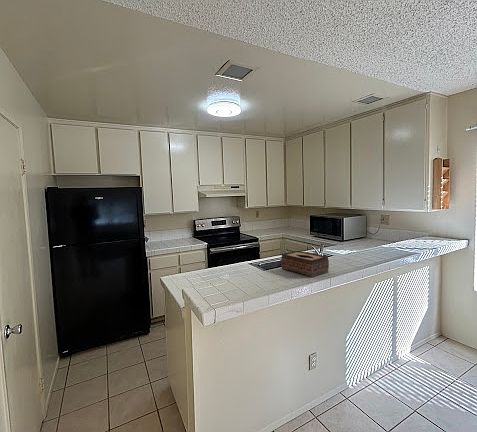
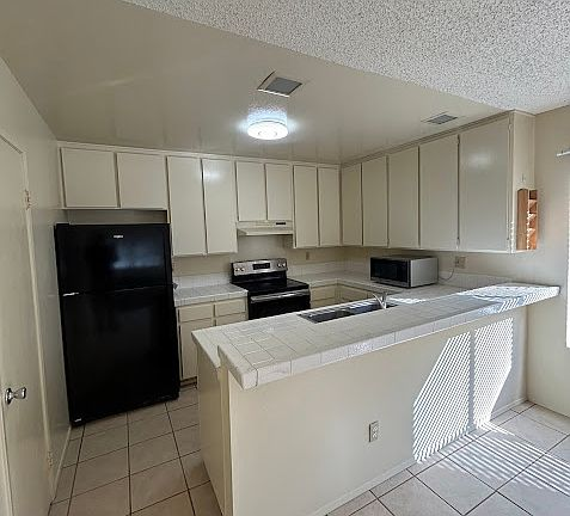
- tissue box (304, 262)
